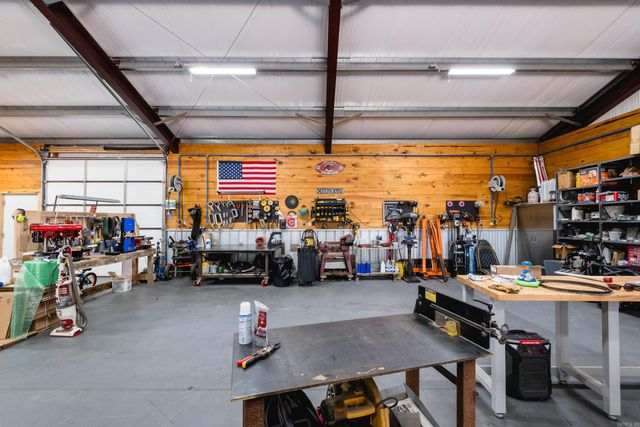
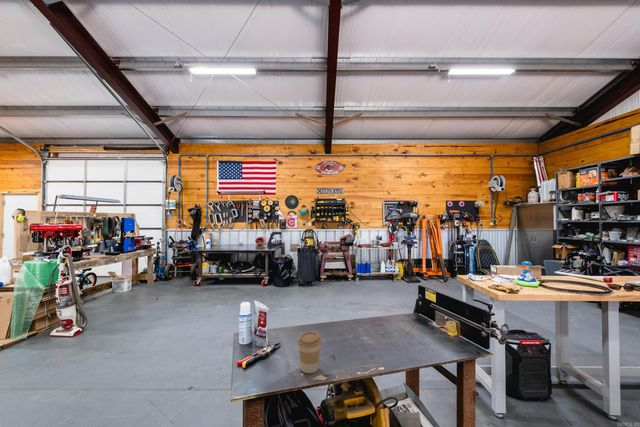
+ coffee cup (309, 351)
